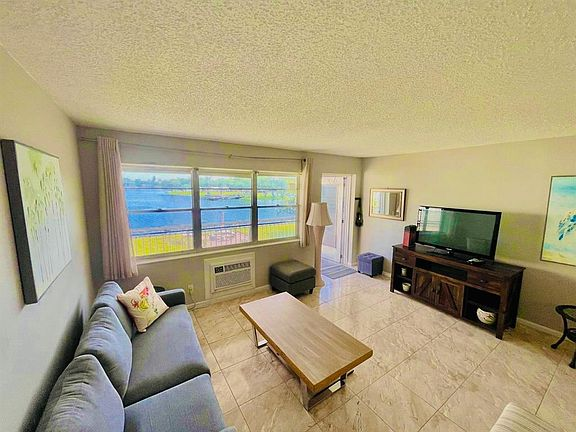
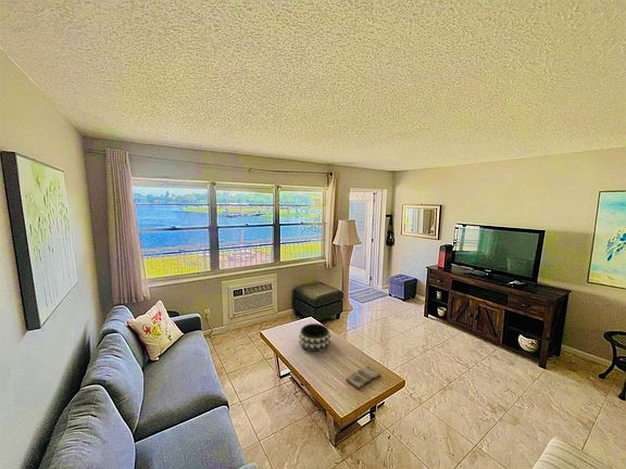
+ decorative bowl (314, 337)
+ diary (363, 376)
